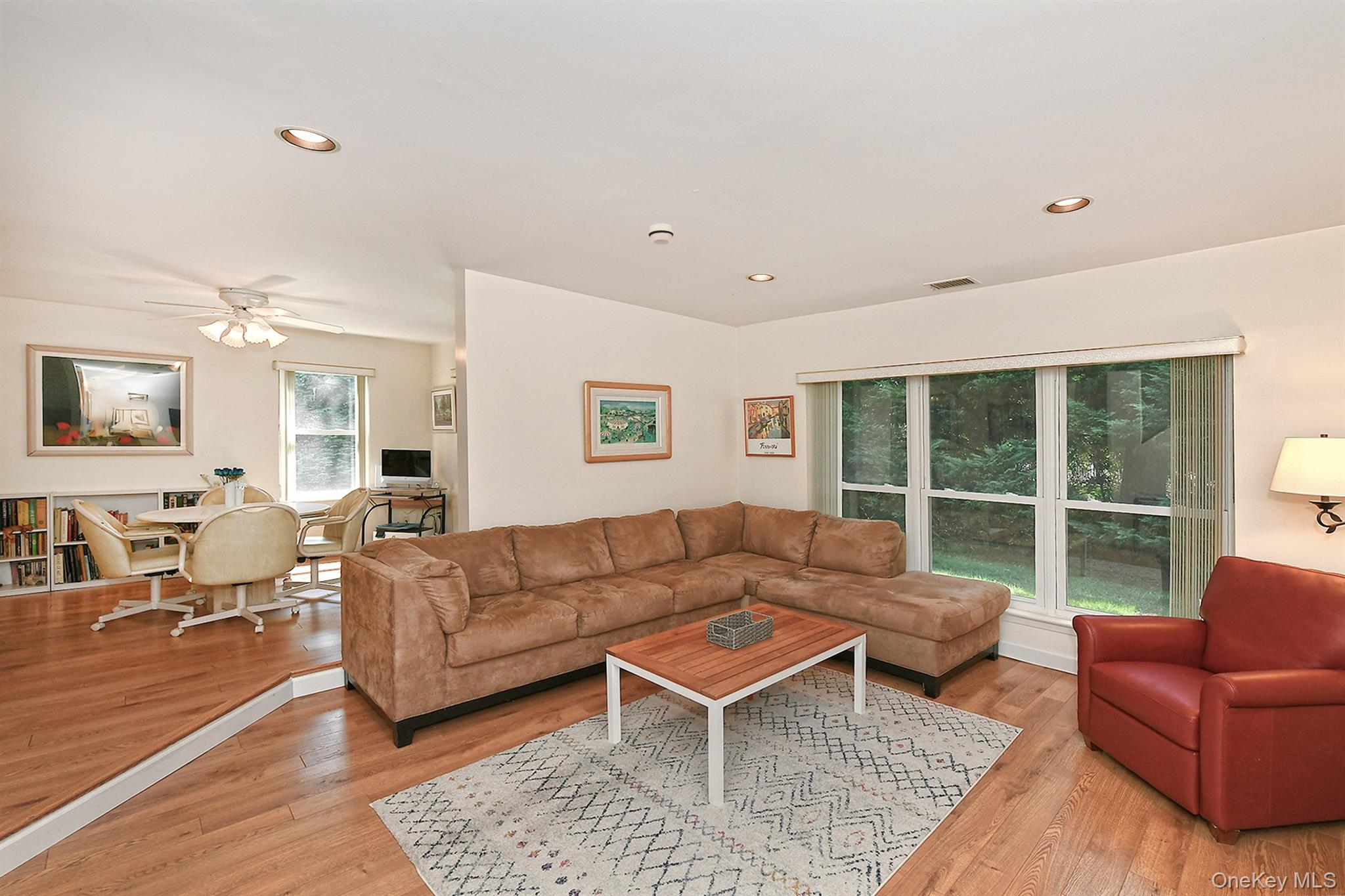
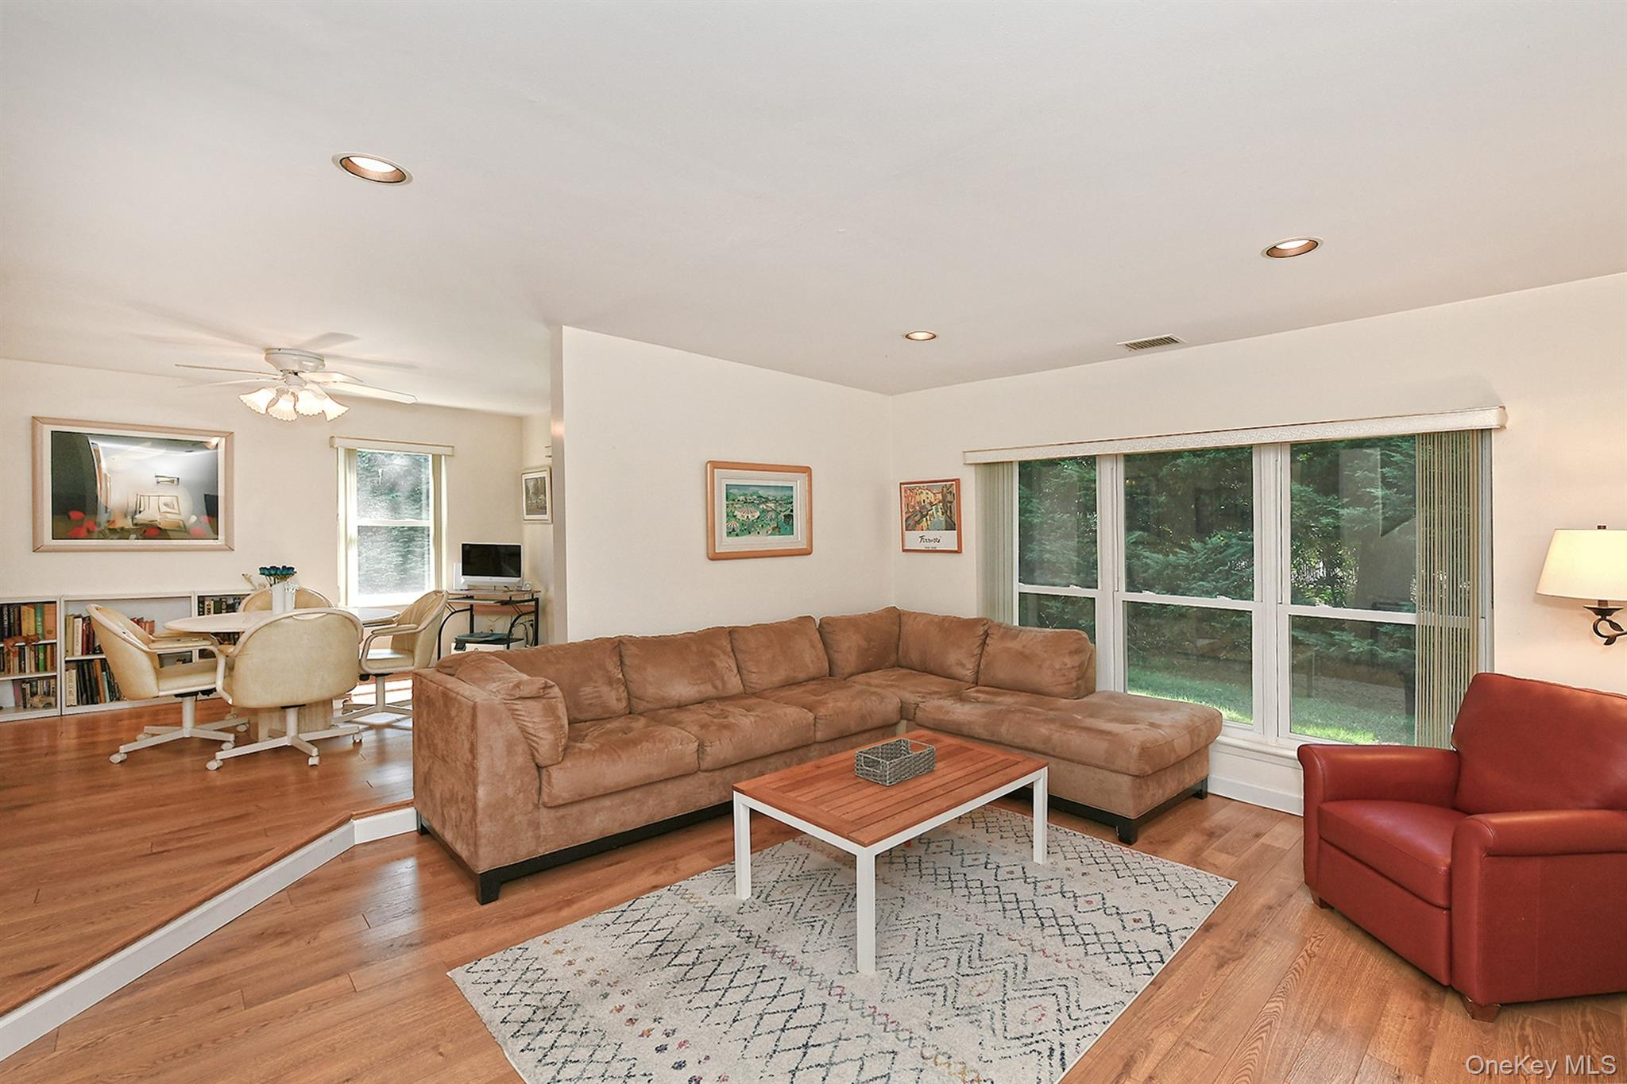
- smoke detector (661, 234)
